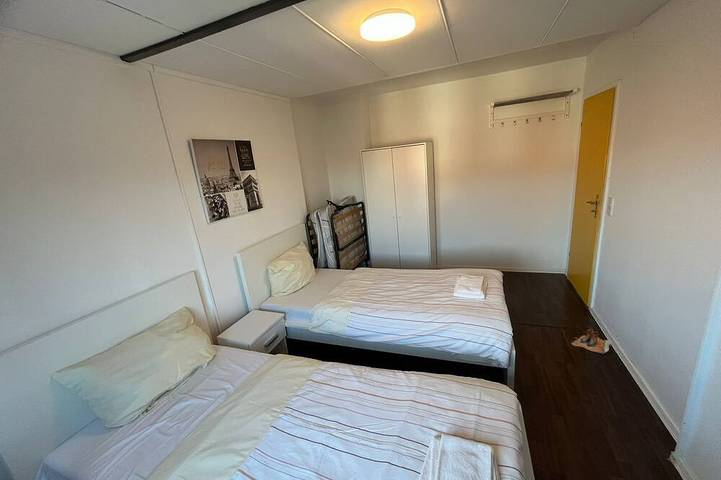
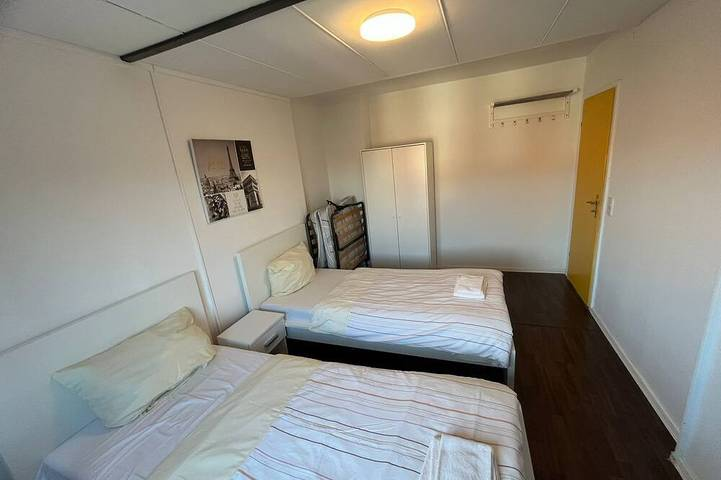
- boots (591, 338)
